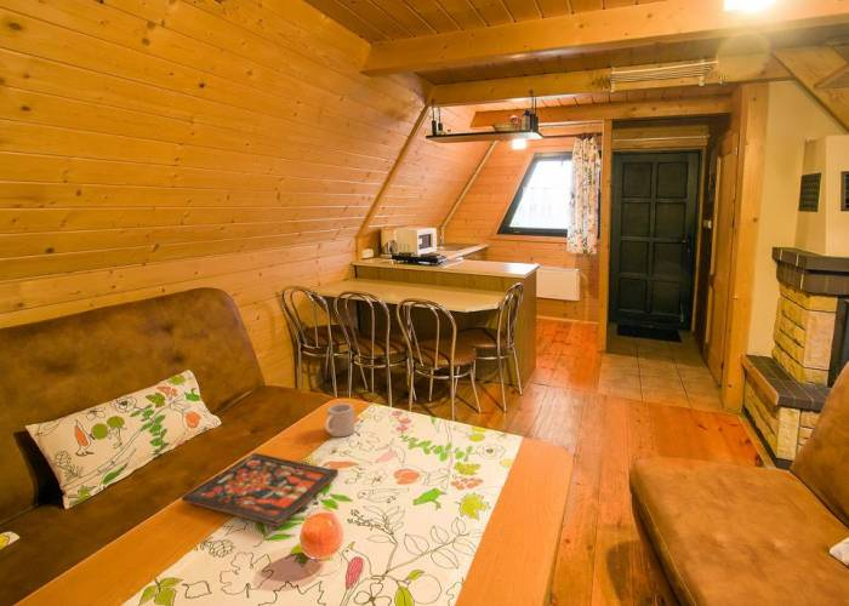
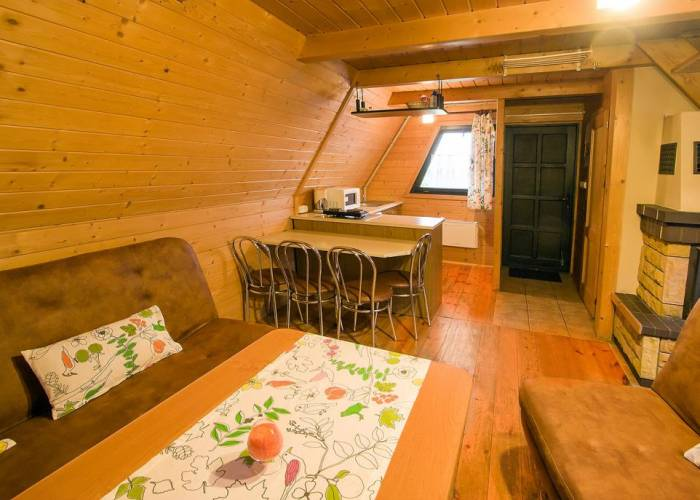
- mug (337, 421)
- board game (262, 485)
